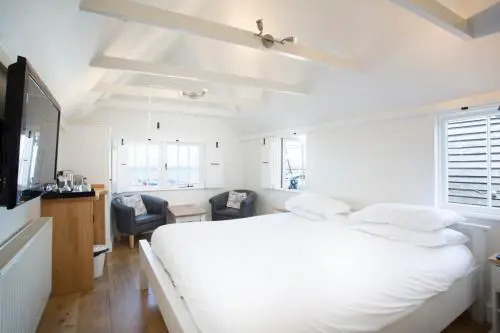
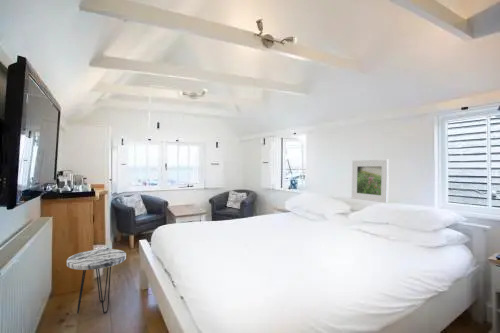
+ side table (97, 282)
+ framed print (369, 180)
